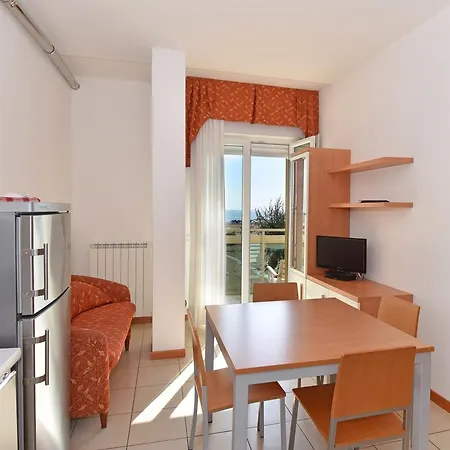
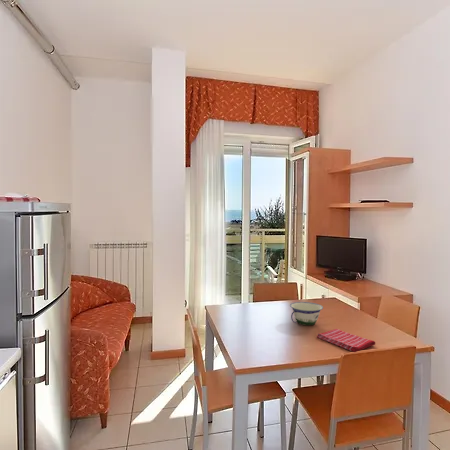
+ dish towel (345, 338)
+ bowl (305, 314)
